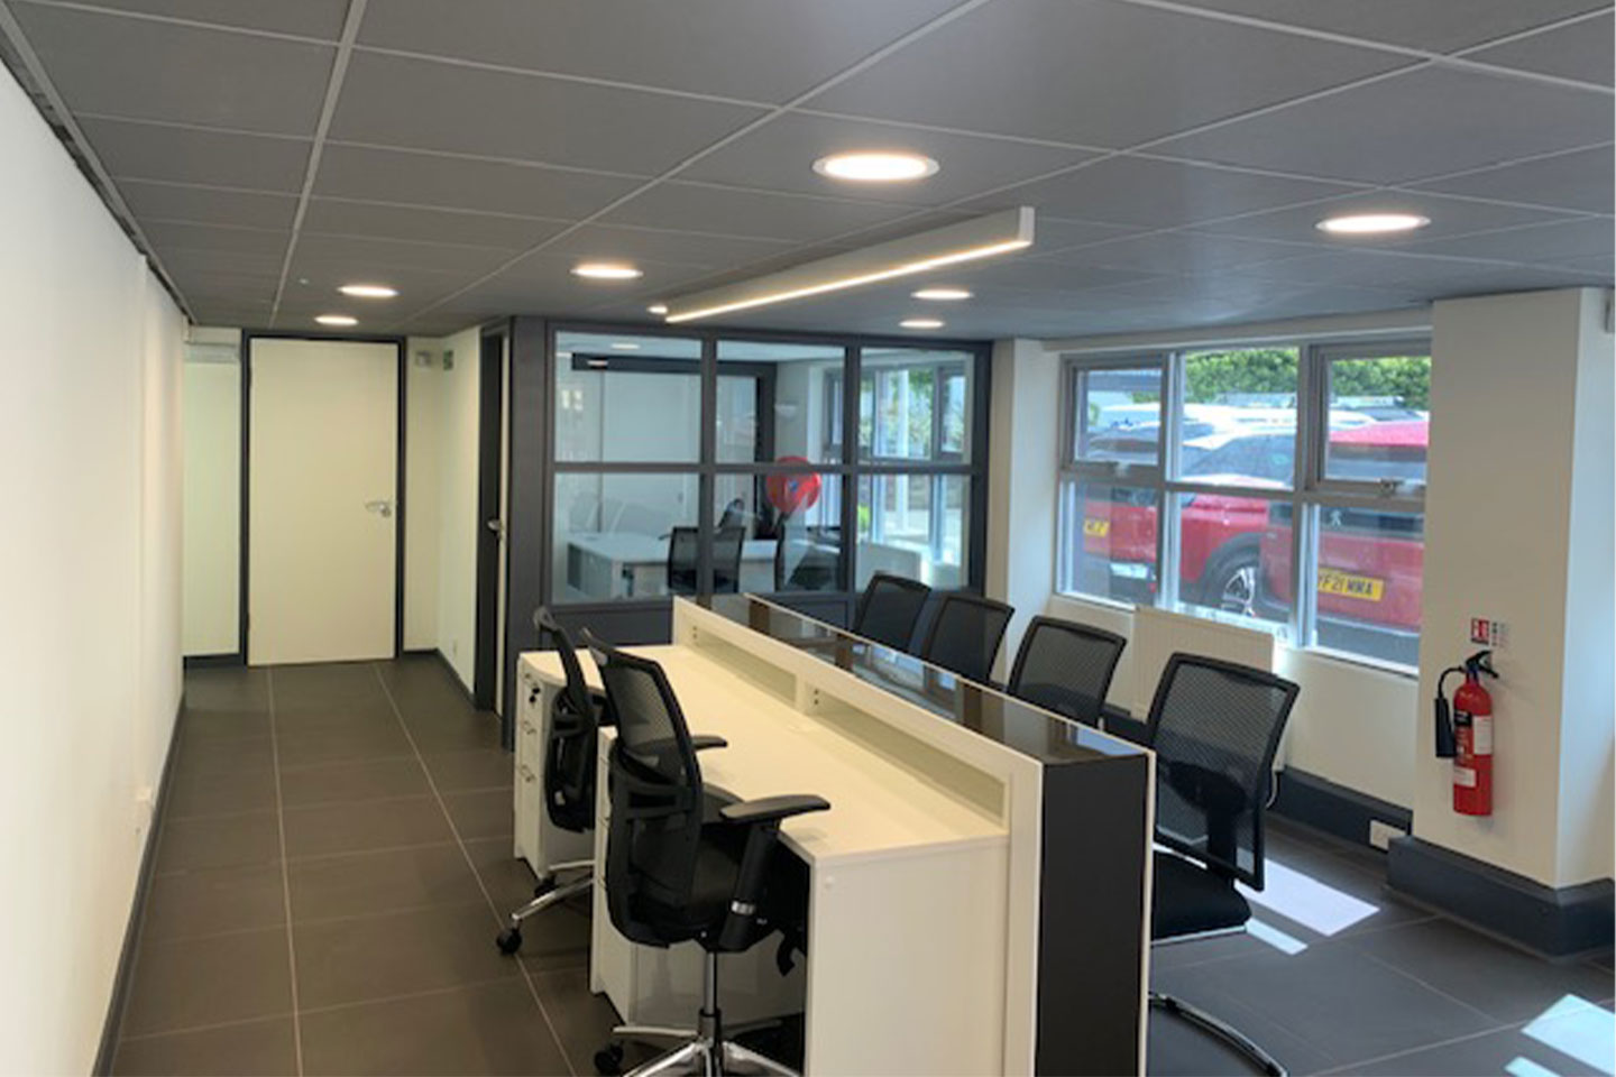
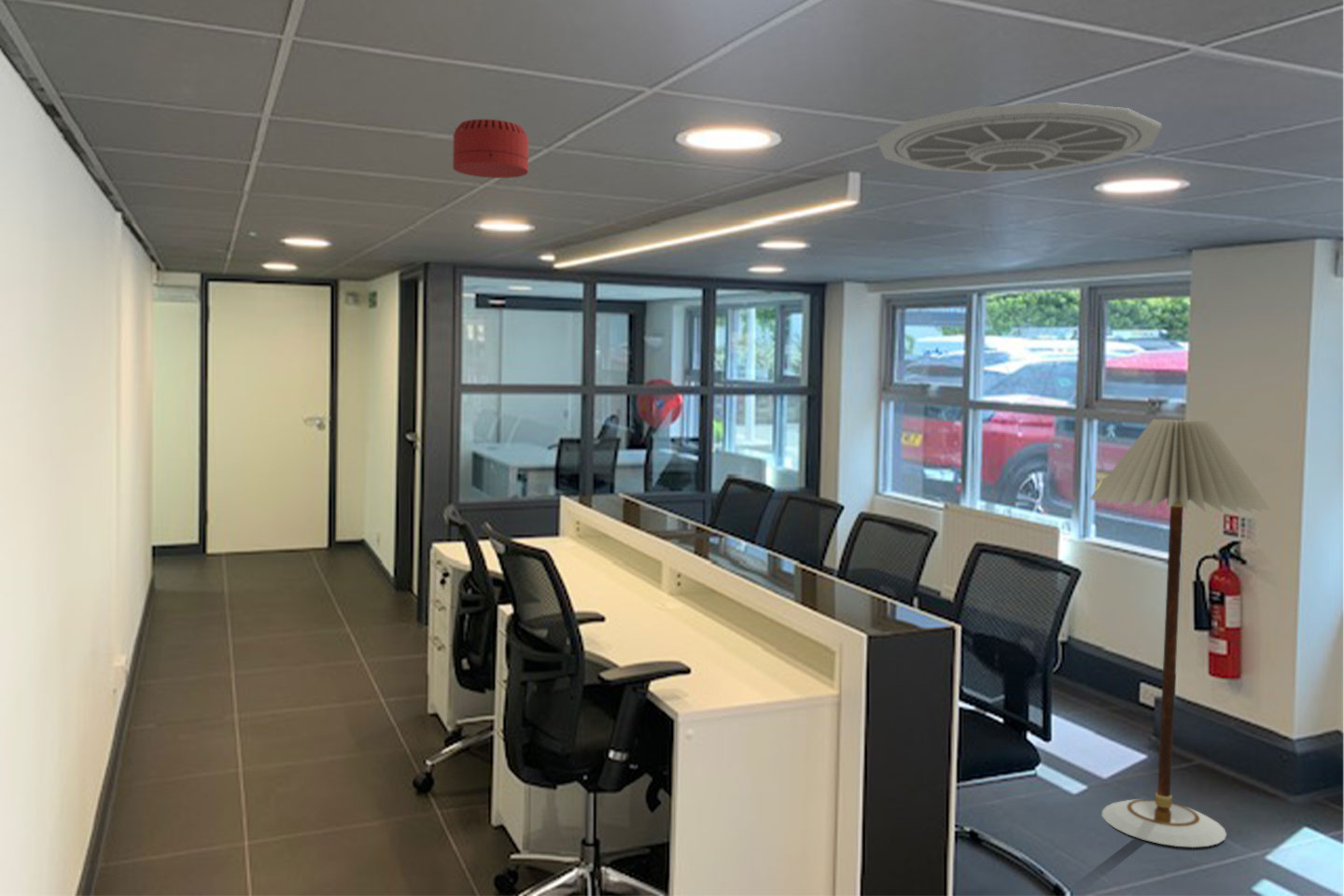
+ ceiling vent (1013, 148)
+ smoke detector (491, 147)
+ floor lamp (1171, 623)
